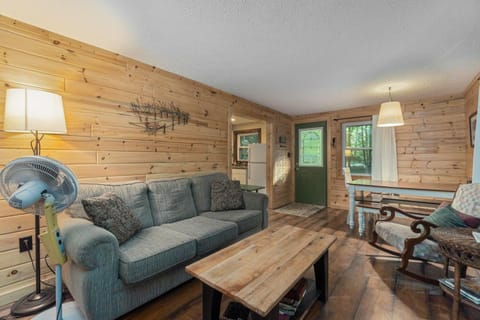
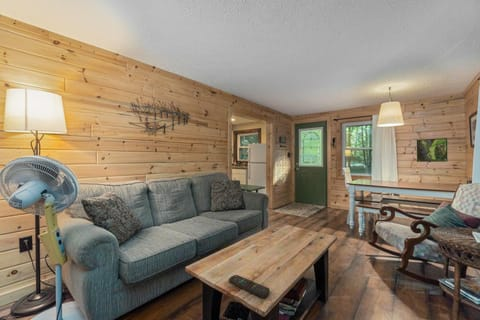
+ remote control (248, 285)
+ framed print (431, 150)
